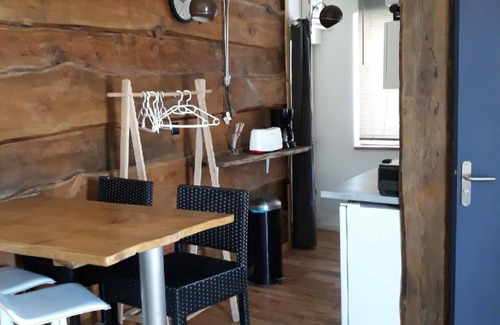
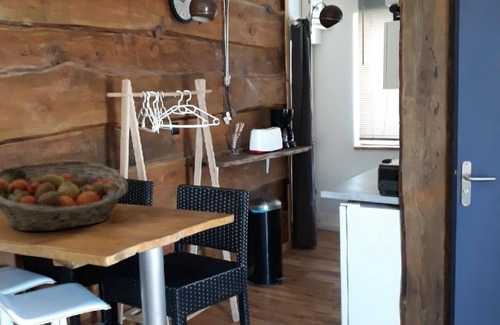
+ fruit basket (59, 193)
